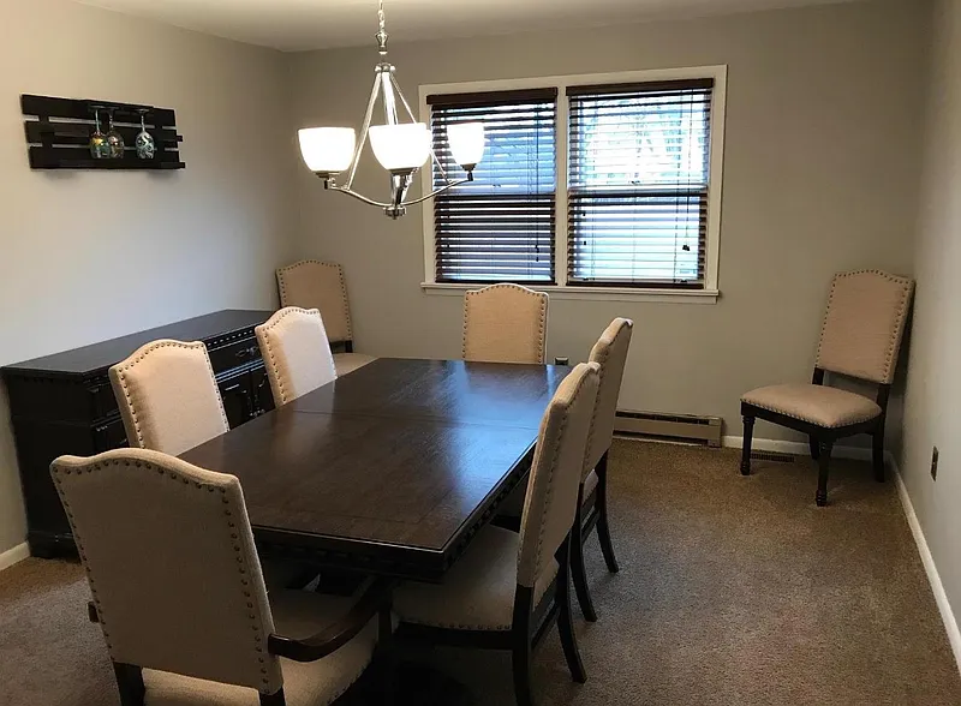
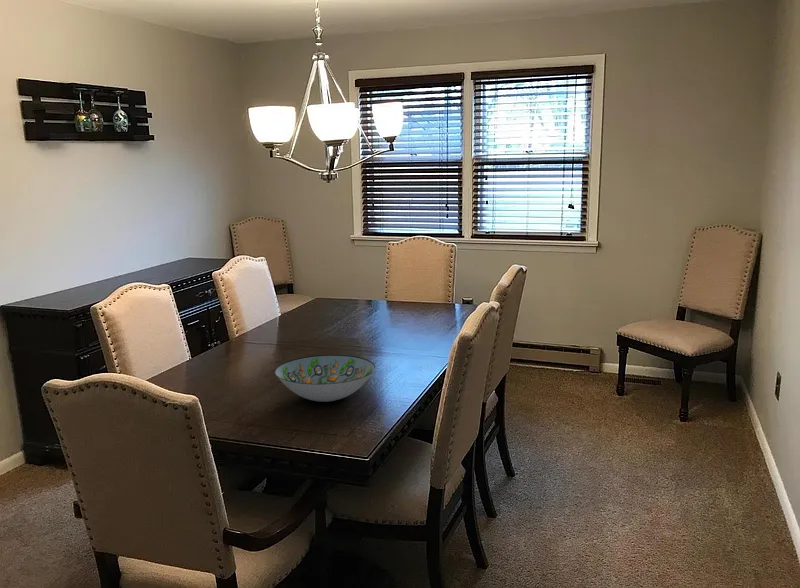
+ decorative bowl (325, 382)
